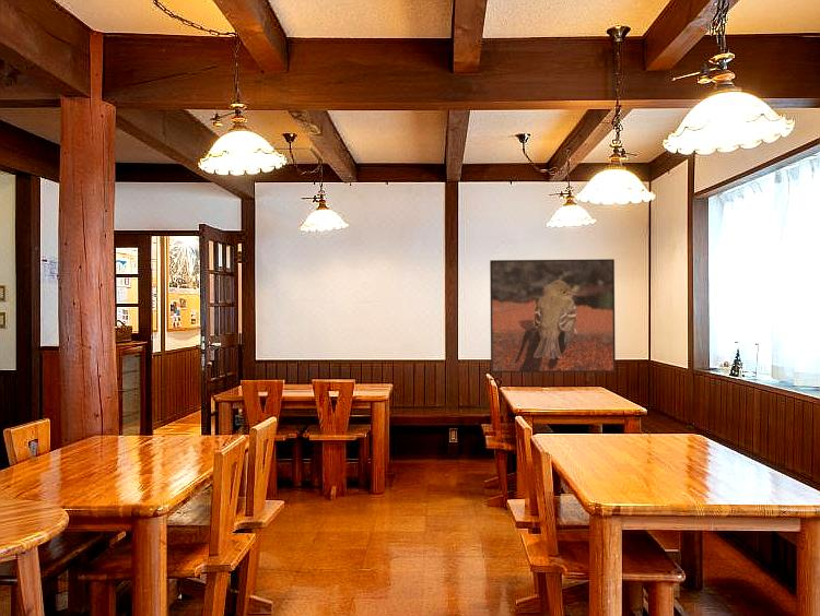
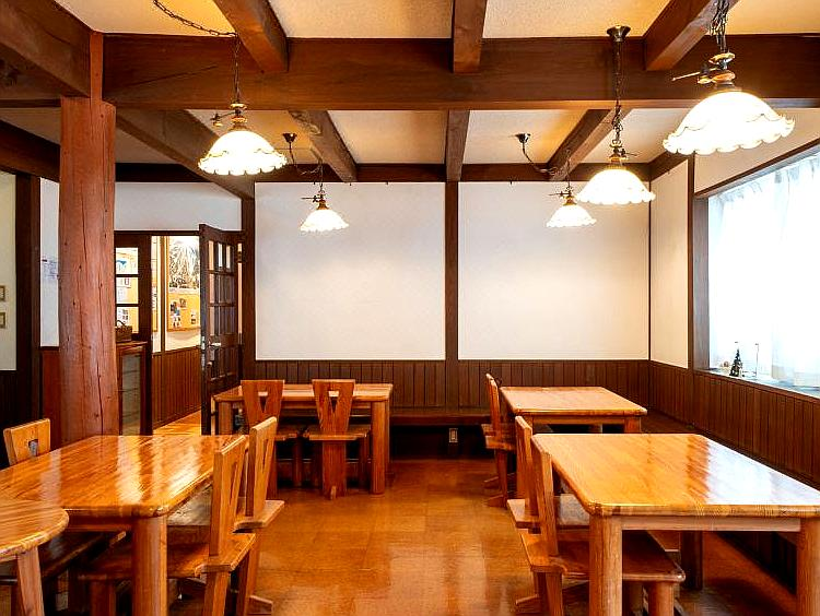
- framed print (552, 316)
